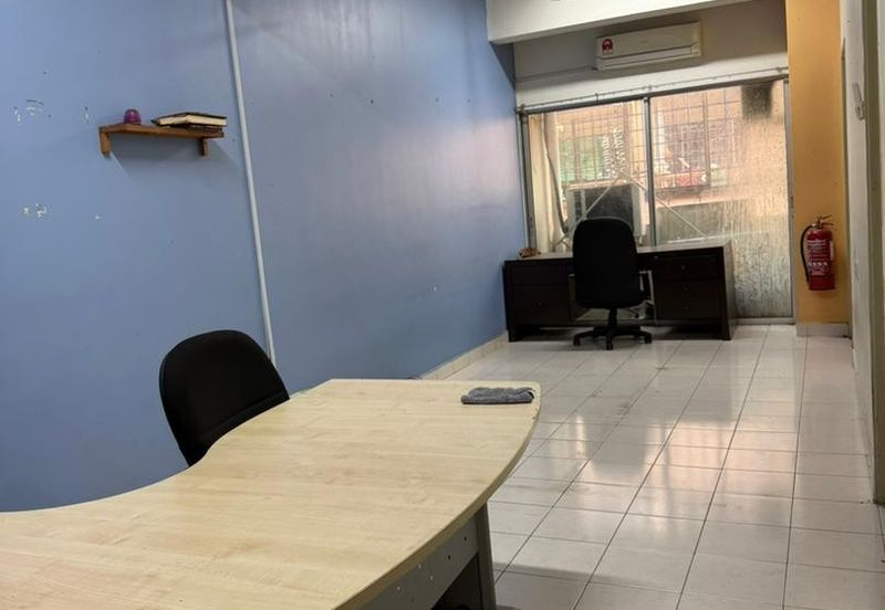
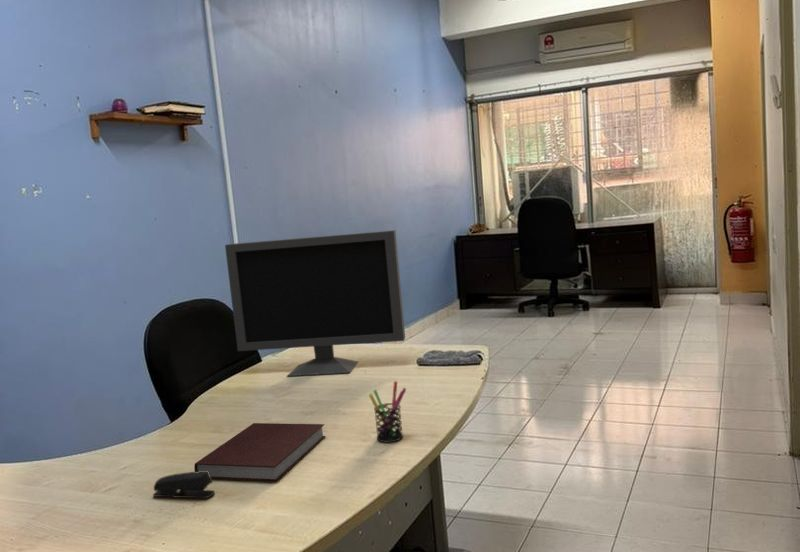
+ notebook (263, 449)
+ pen holder (387, 410)
+ stapler (182, 483)
+ monitor (316, 303)
